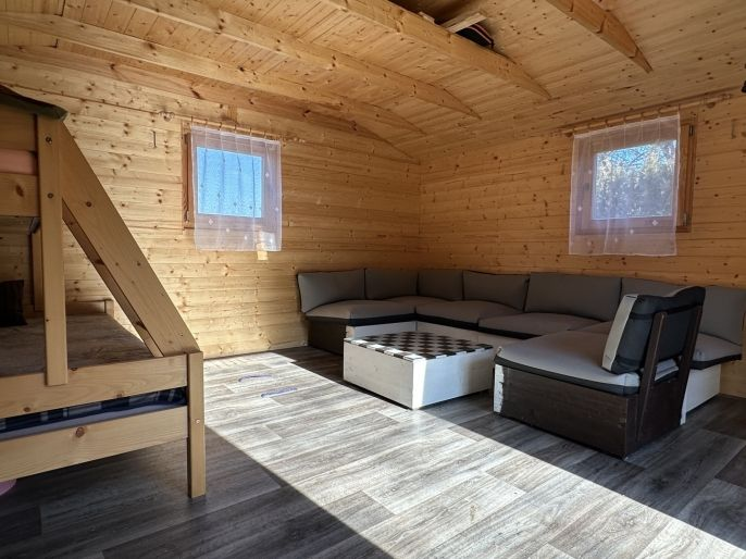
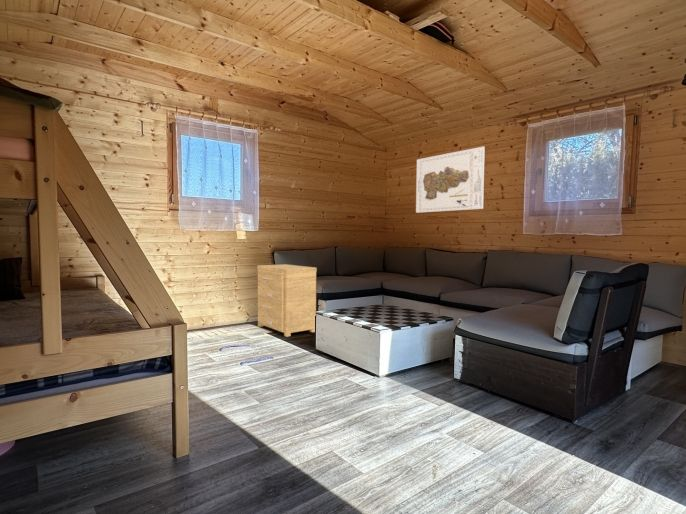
+ side table (283, 297)
+ map (446, 182)
